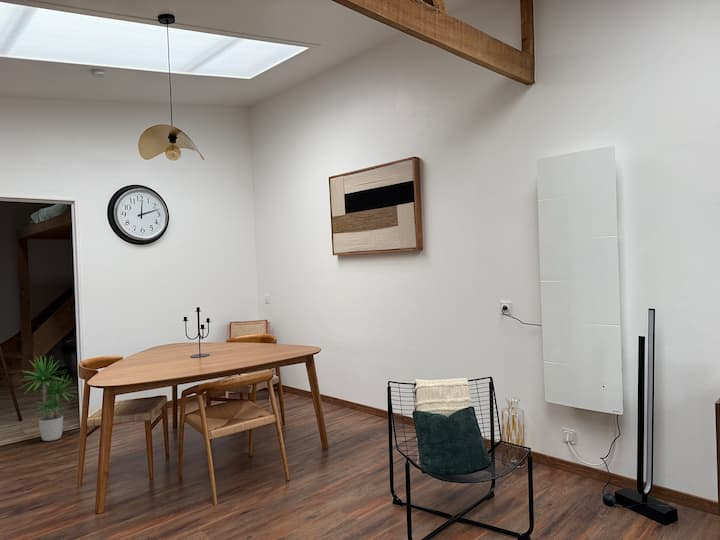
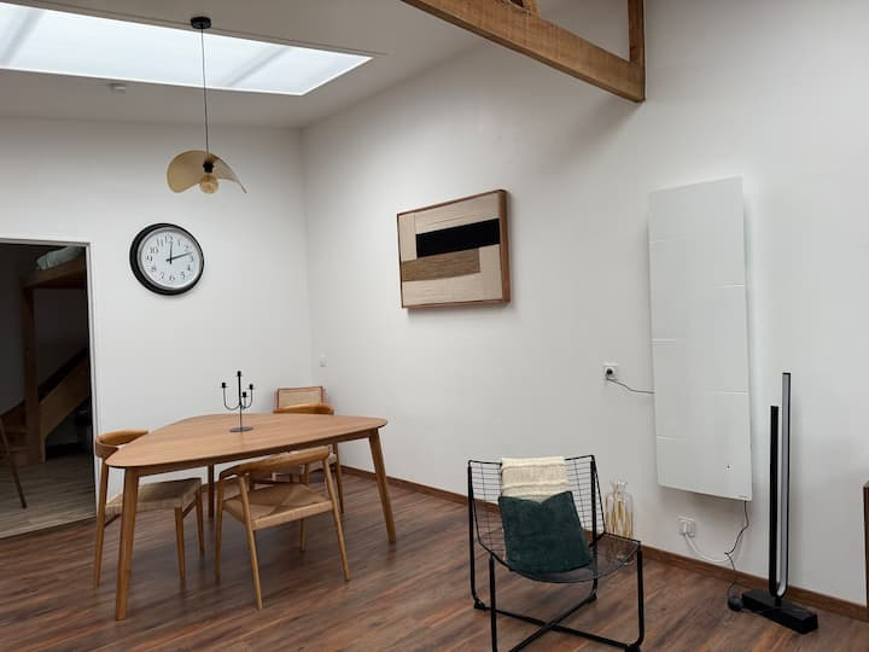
- potted plant (49, 395)
